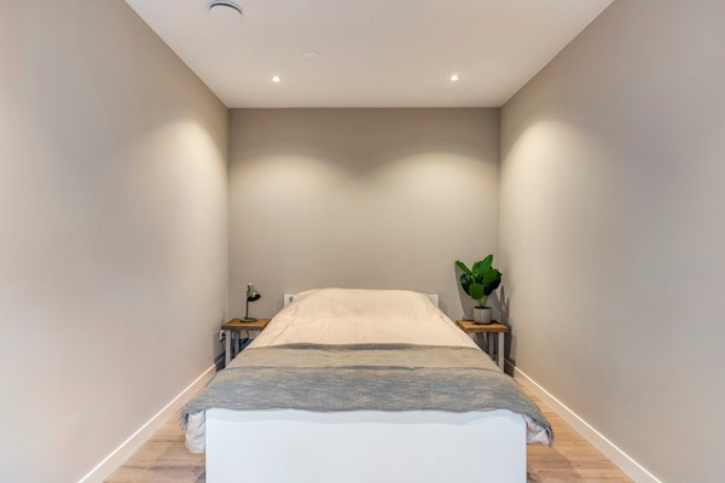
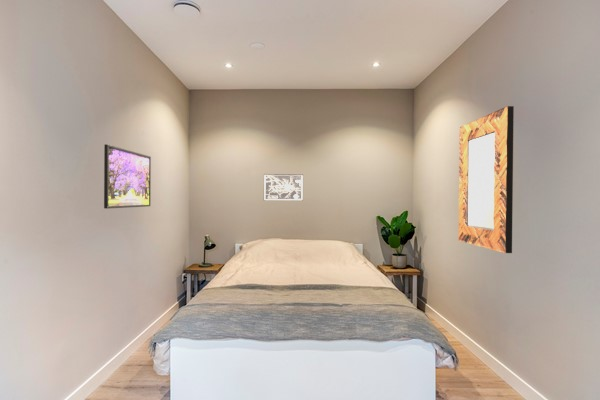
+ wall art (283, 187)
+ home mirror (482, 182)
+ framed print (130, 179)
